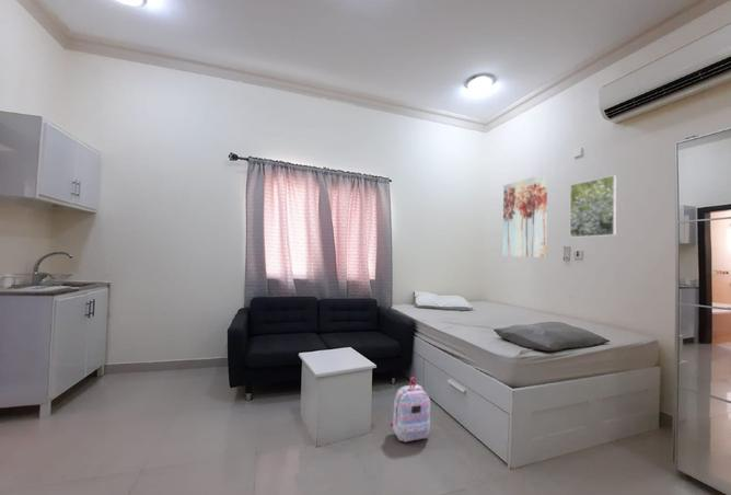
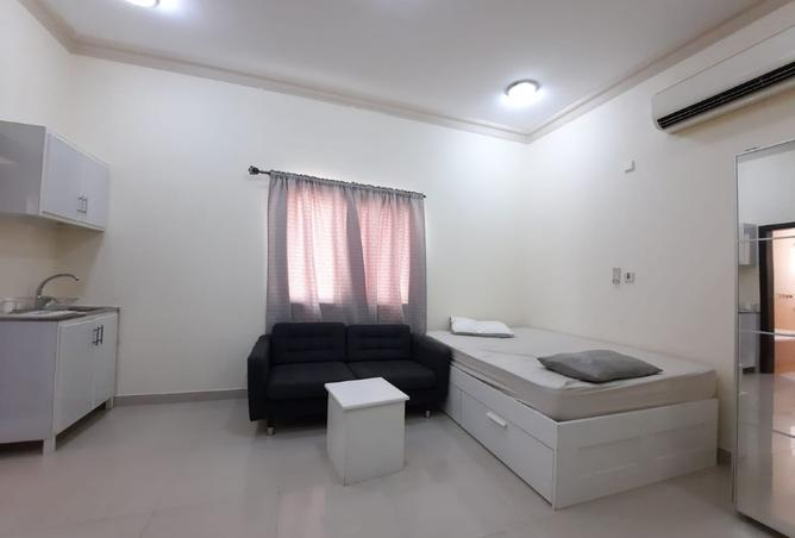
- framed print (591, 208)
- wall art (523, 218)
- backpack (411, 405)
